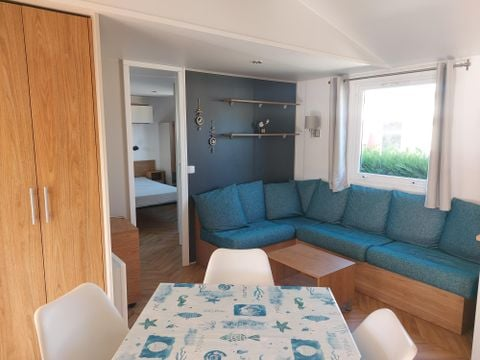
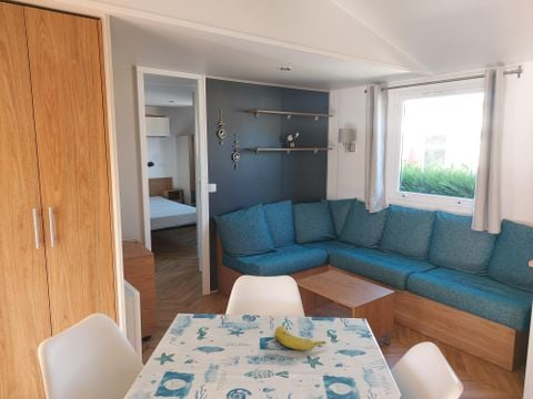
+ fruit (298, 337)
